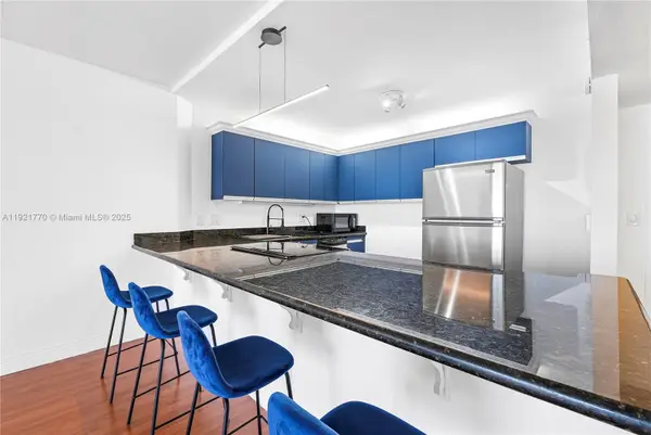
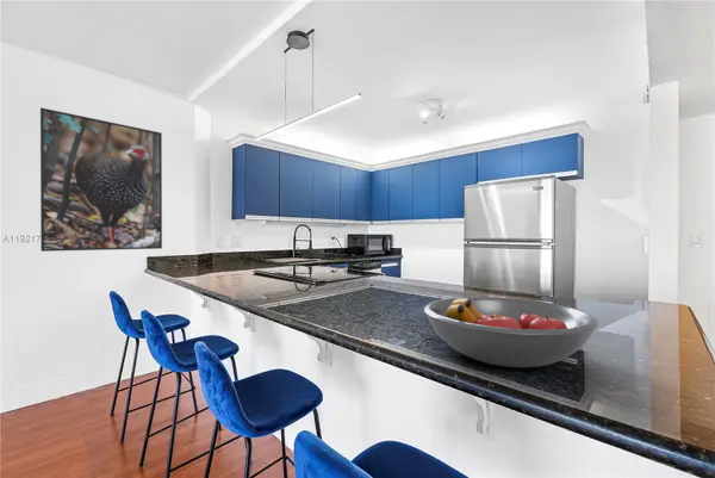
+ fruit bowl (503, 327)
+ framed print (107, 185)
